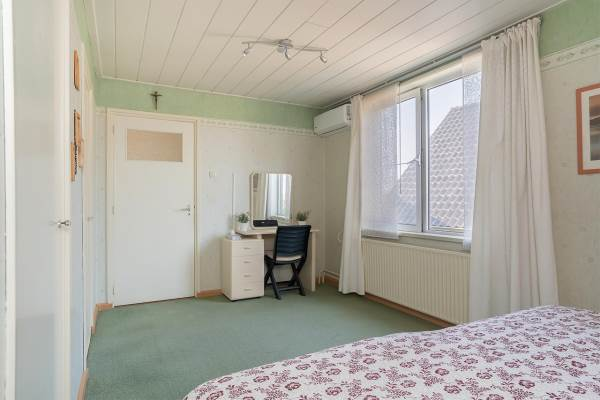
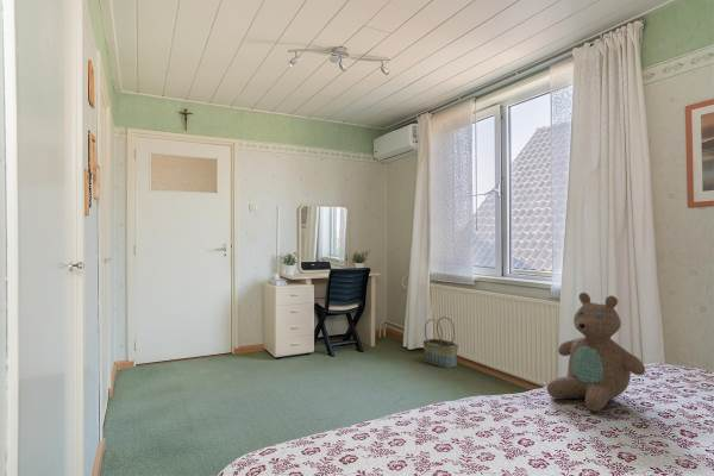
+ teddy bear (589, 346)
+ basket (439, 340)
